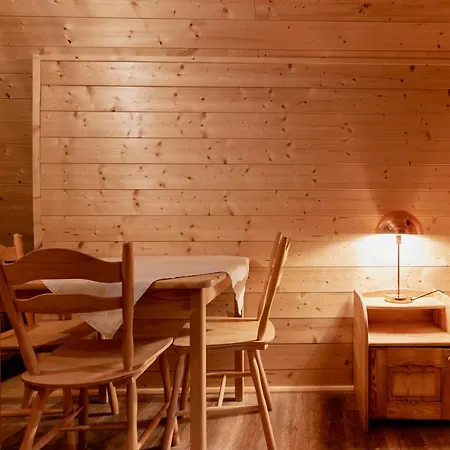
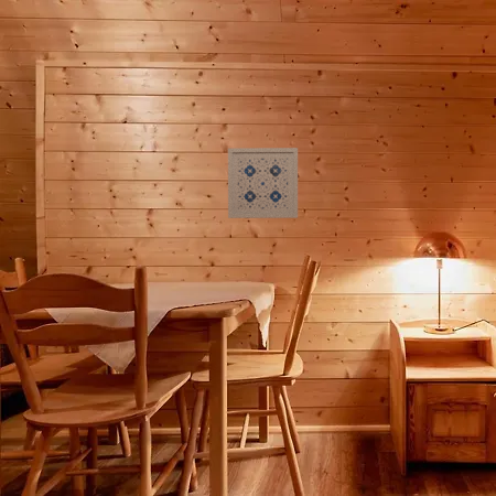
+ wall art (262, 183)
